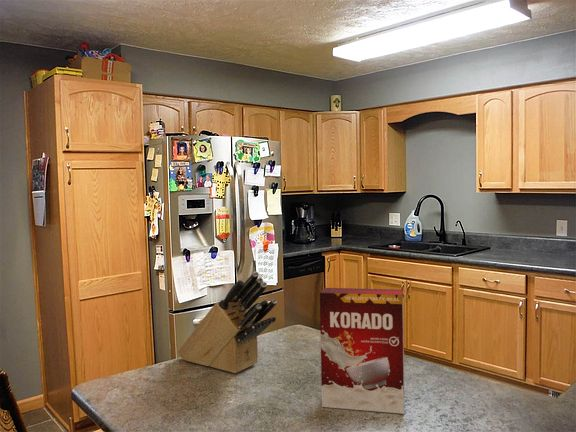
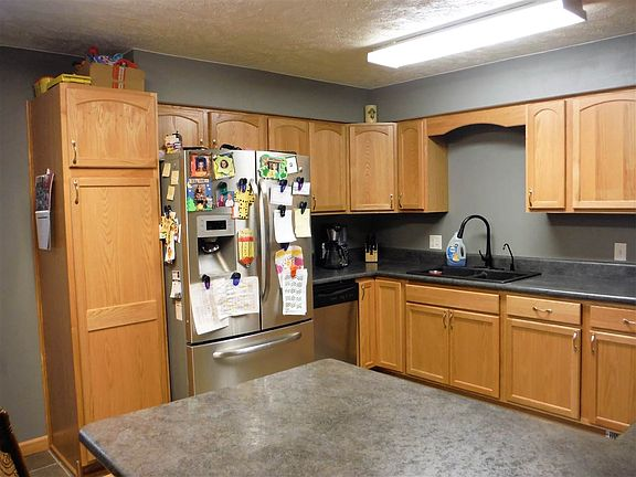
- knife block (226, 317)
- cereal box (362, 348)
